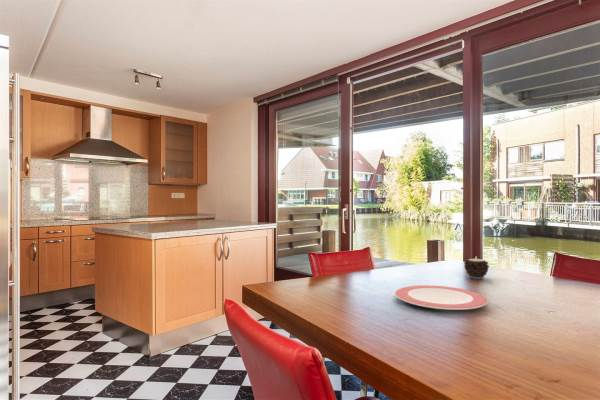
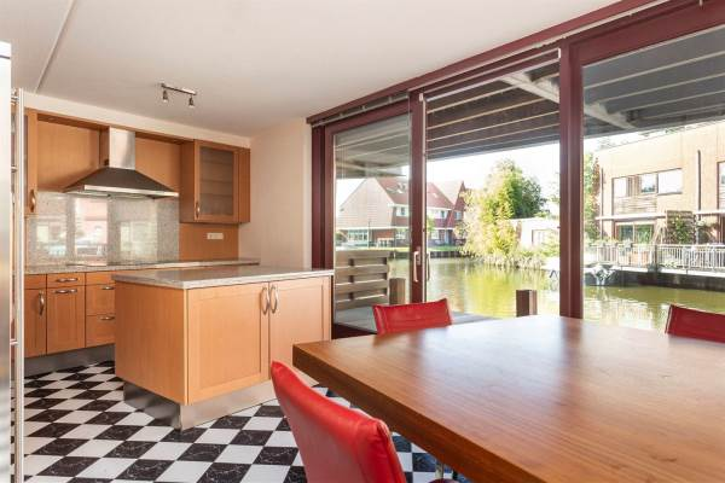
- plate (439, 298)
- candle (476, 266)
